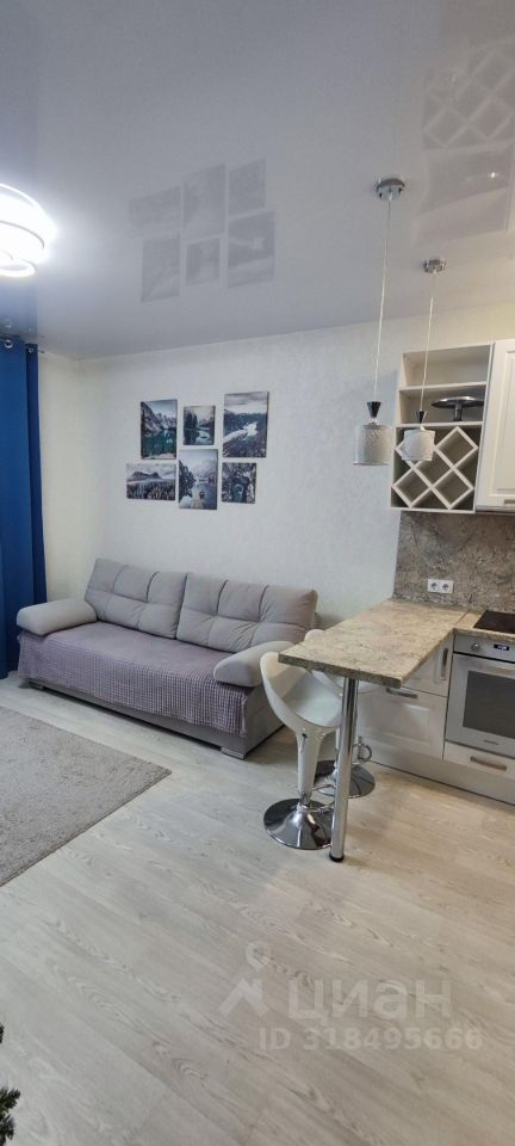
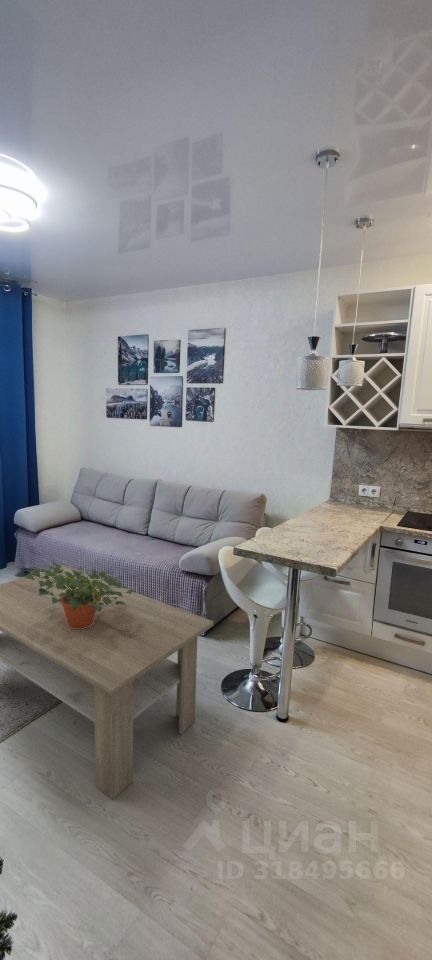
+ coffee table (80, 659)
+ potted plant (84, 593)
